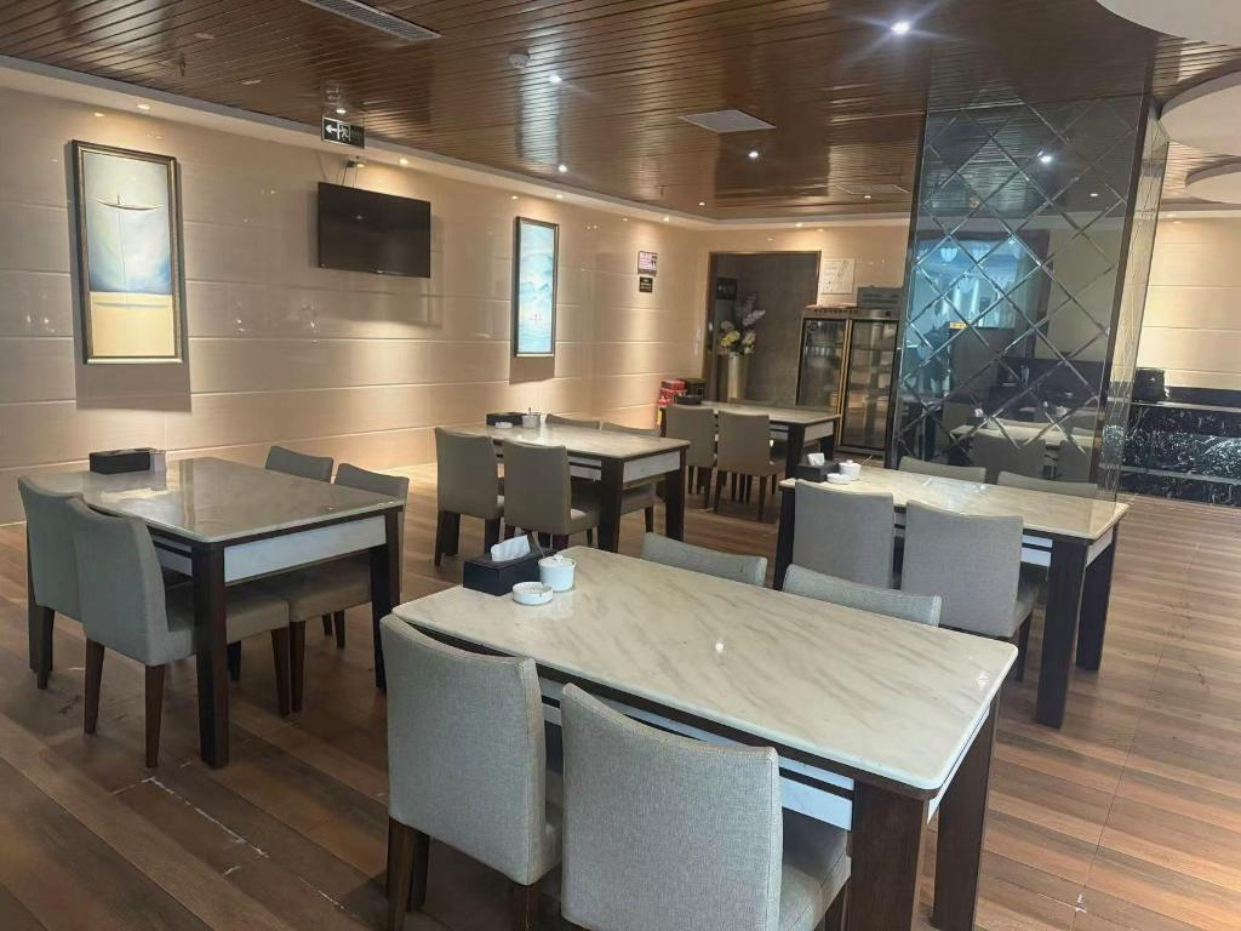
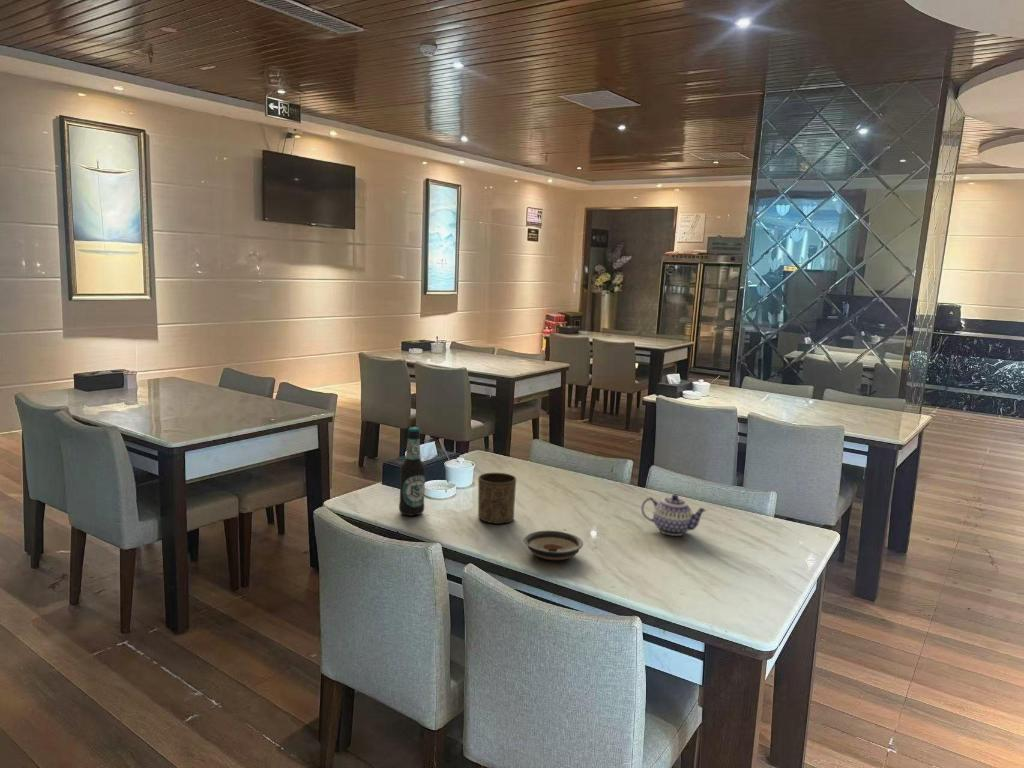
+ bottle (412, 470)
+ cup (496, 497)
+ saucer (552, 547)
+ teapot (673, 513)
